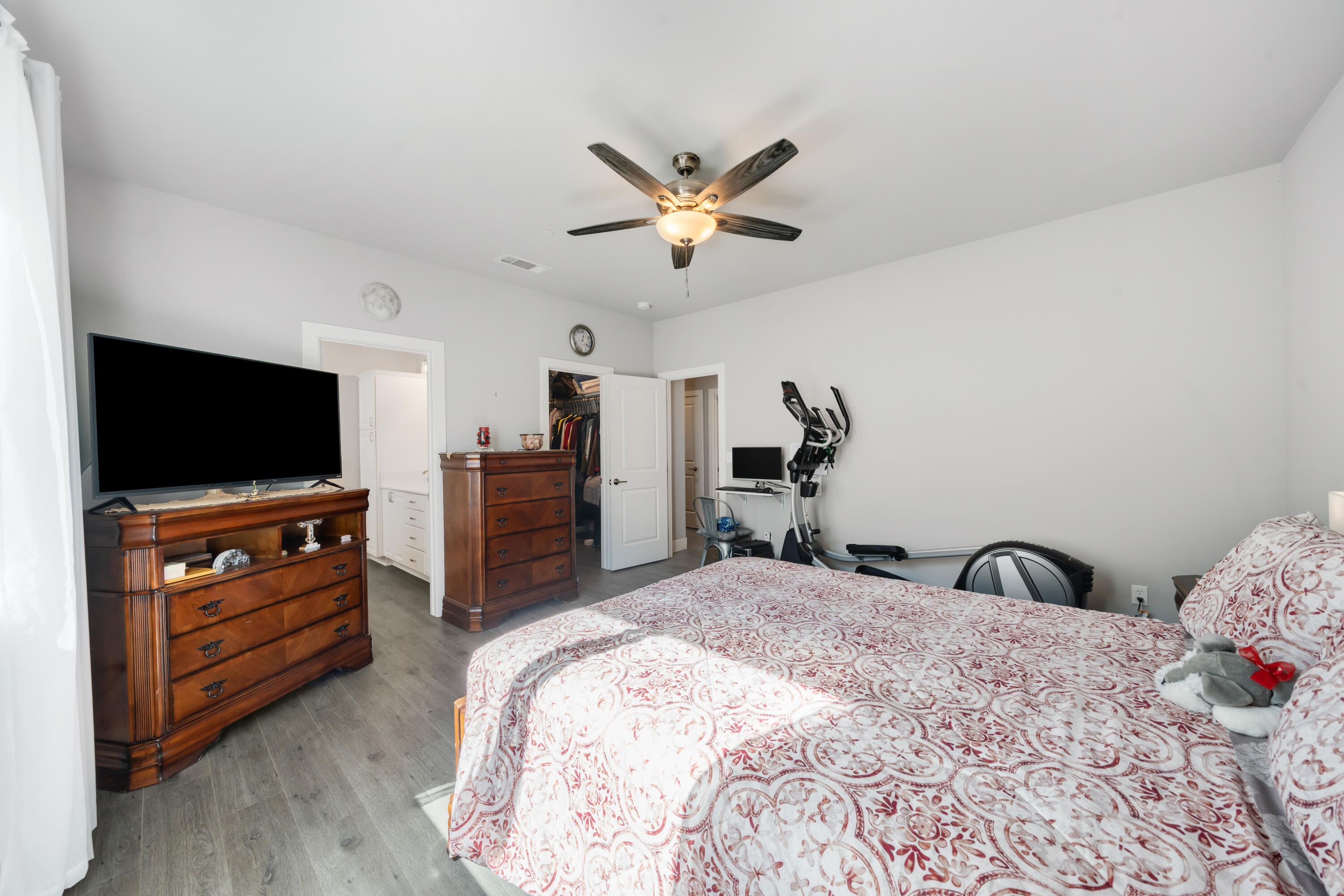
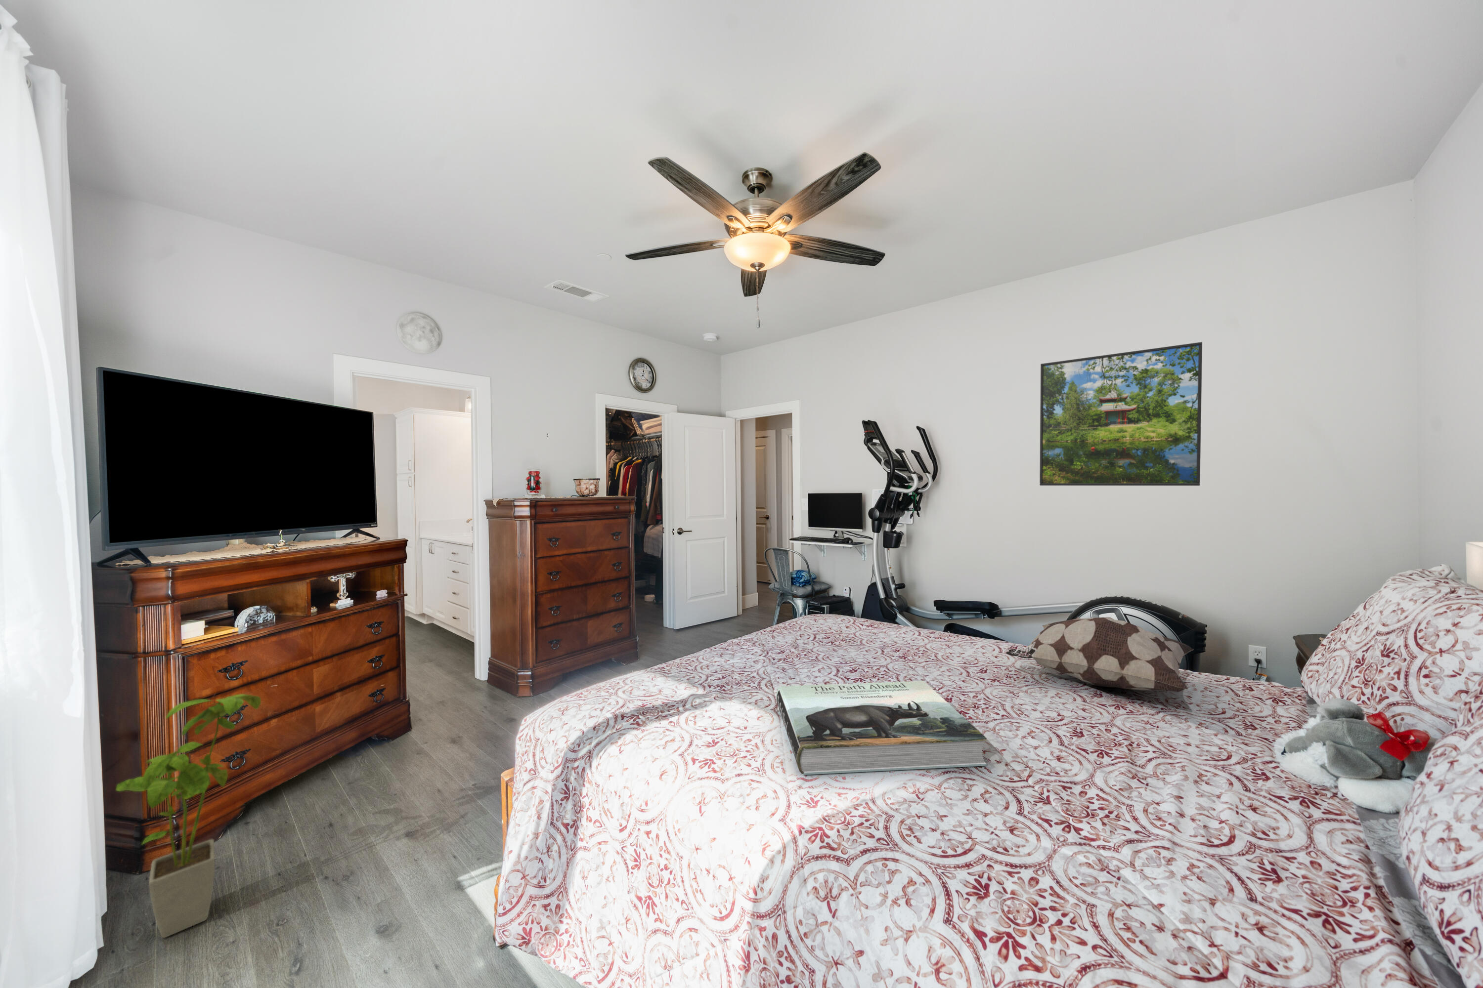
+ house plant (199, 805)
+ book (869, 721)
+ decorative pillow (1100, 651)
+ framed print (1113, 420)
